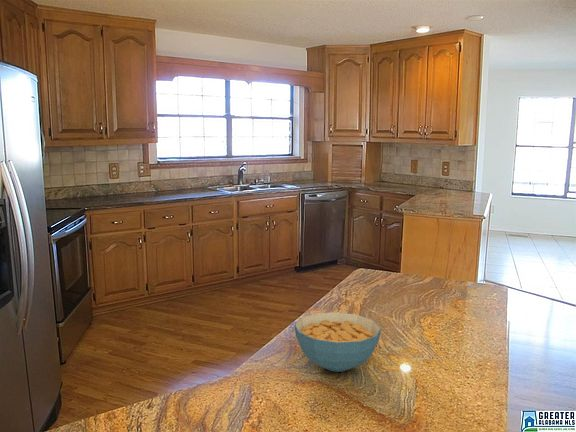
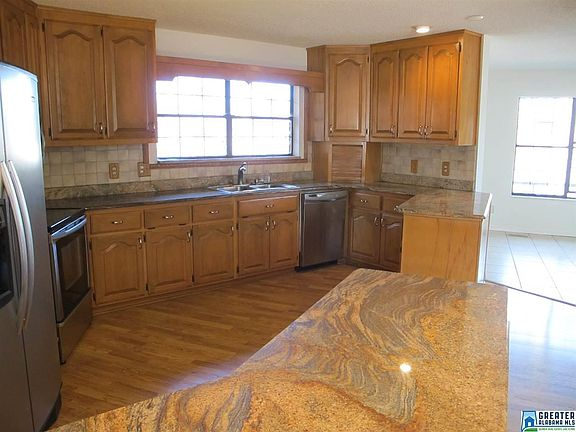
- cereal bowl (336, 346)
